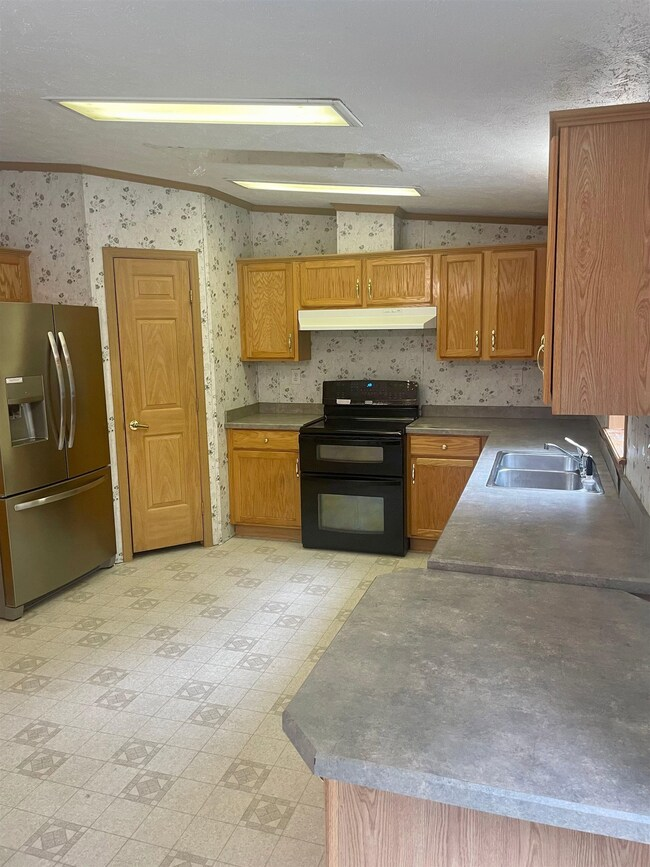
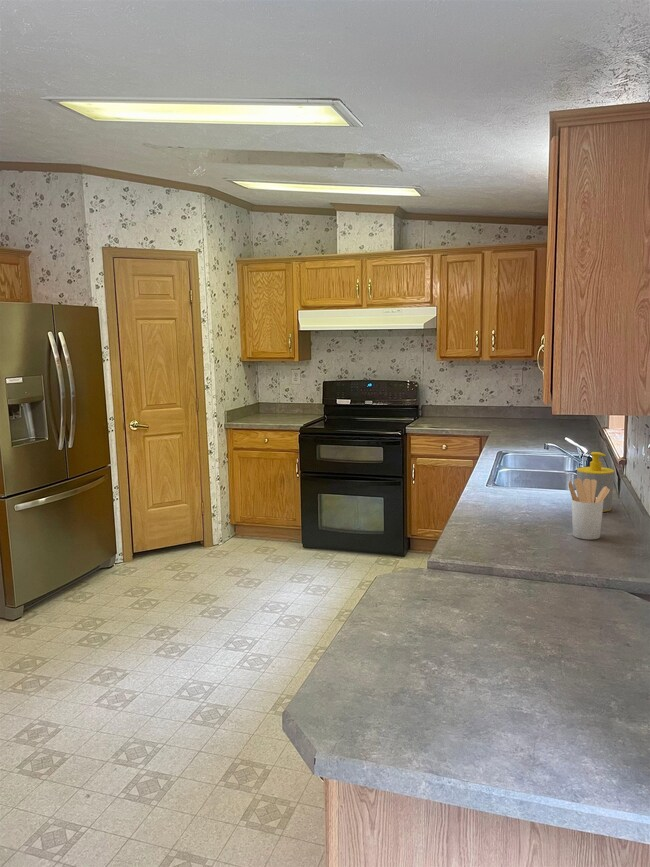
+ utensil holder (586, 507)
+ soap bottle (595, 479)
